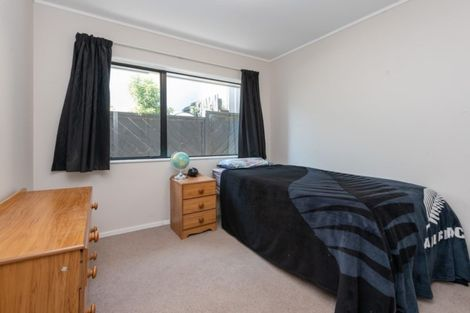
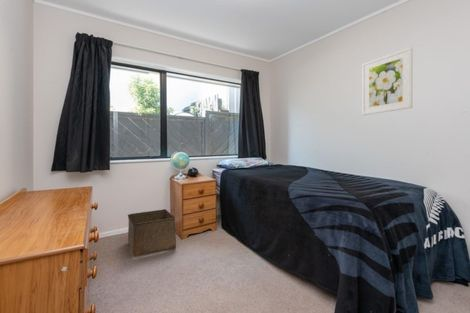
+ storage bin (151, 230)
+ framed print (385, 84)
